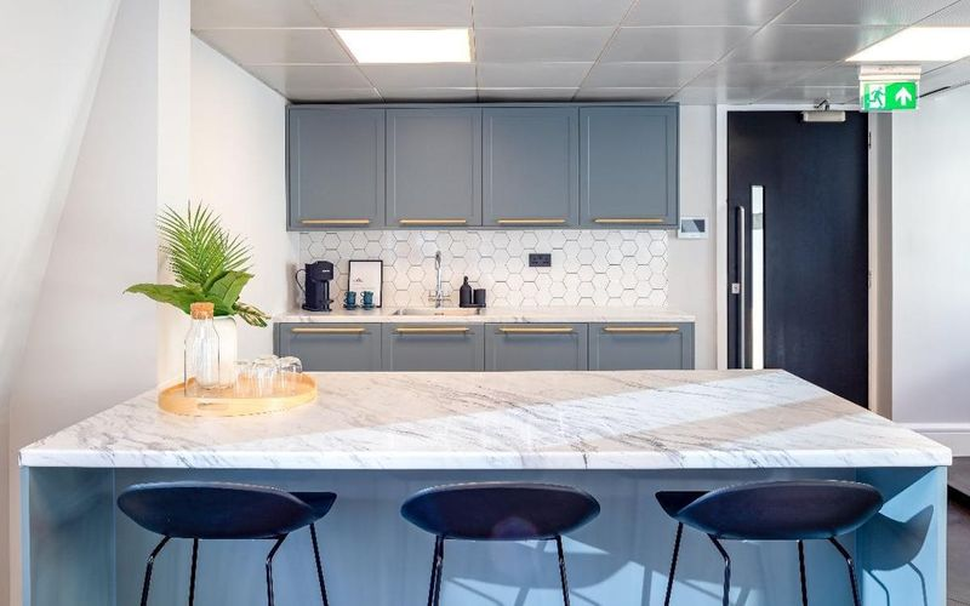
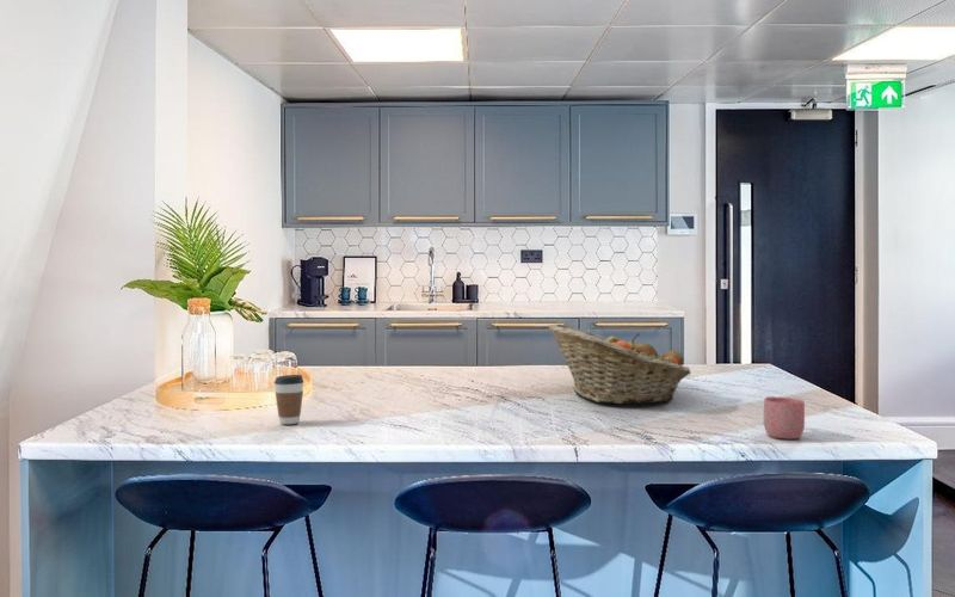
+ coffee cup (289, 399)
+ mug (780, 416)
+ fruit basket (616, 359)
